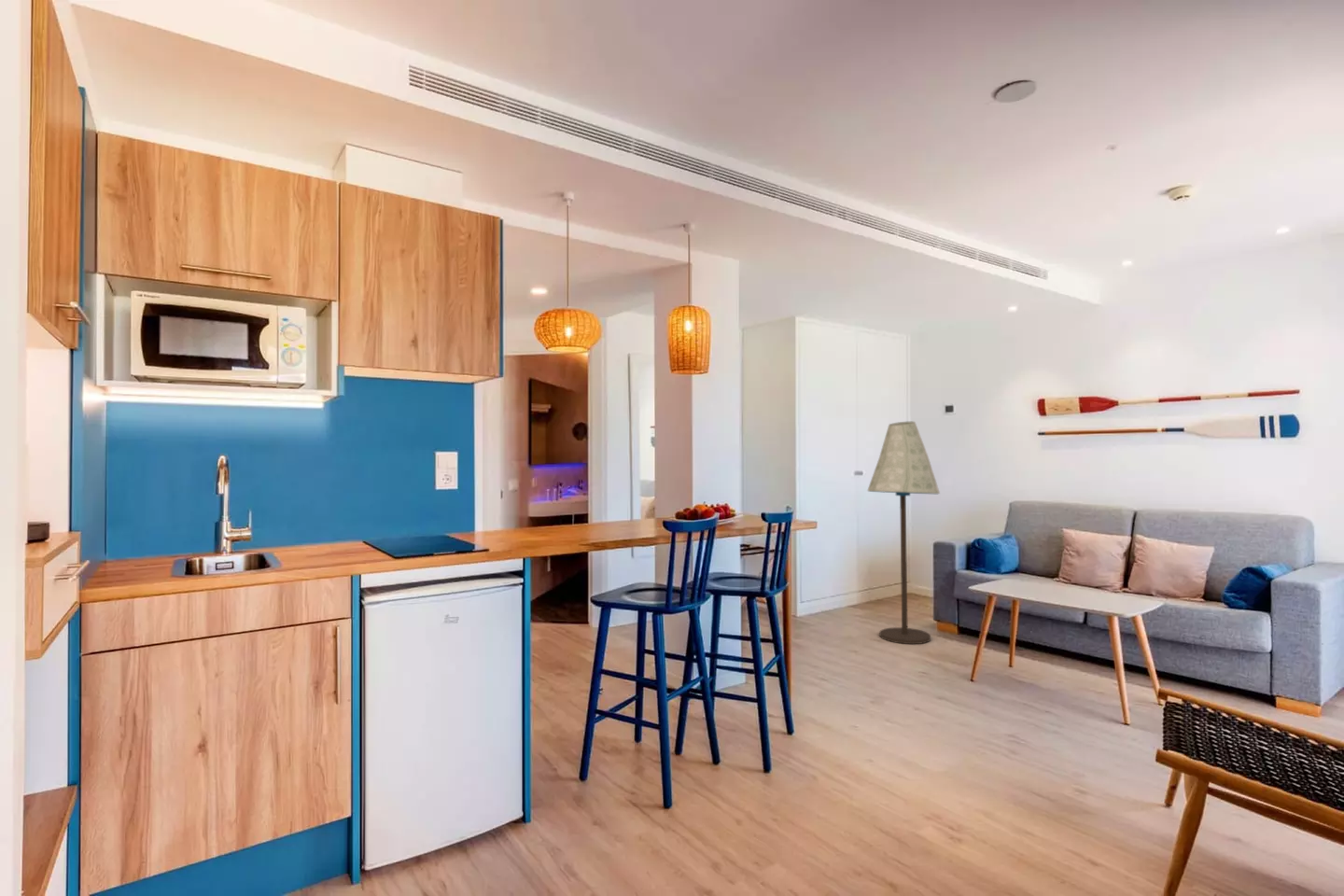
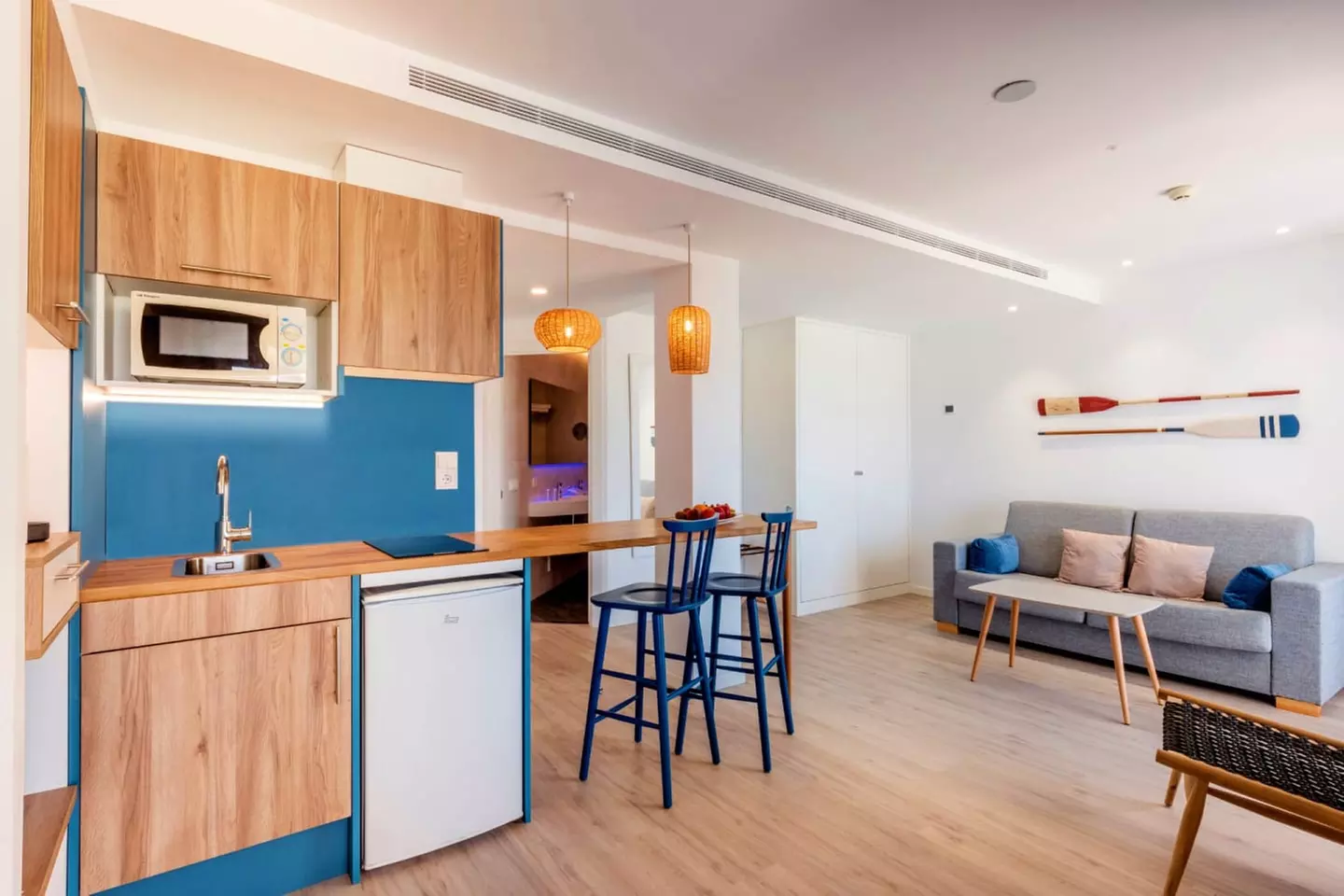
- floor lamp (903, 528)
